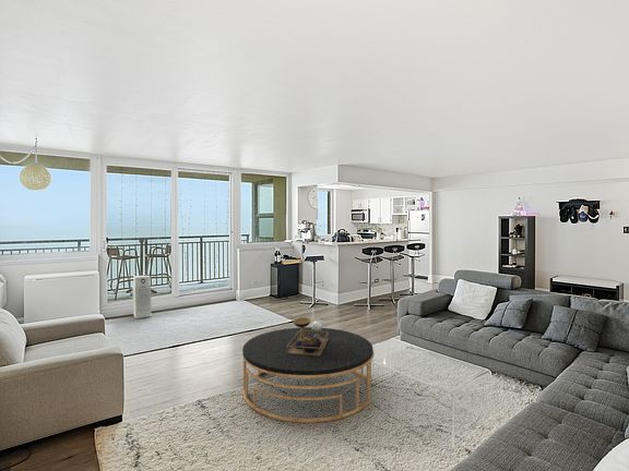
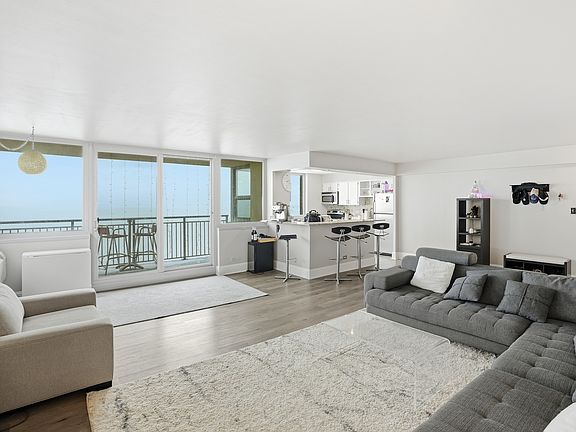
- coffee table (308, 354)
- air purifier (141, 295)
